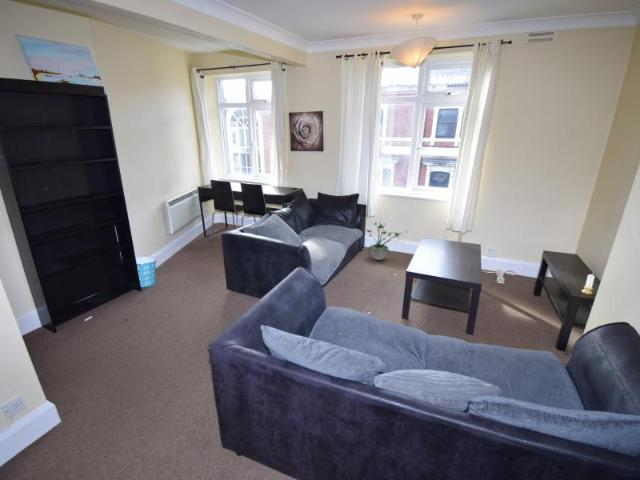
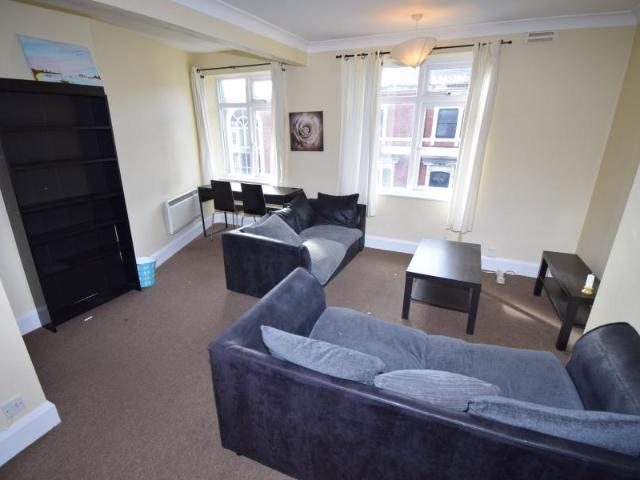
- potted plant (386, 238)
